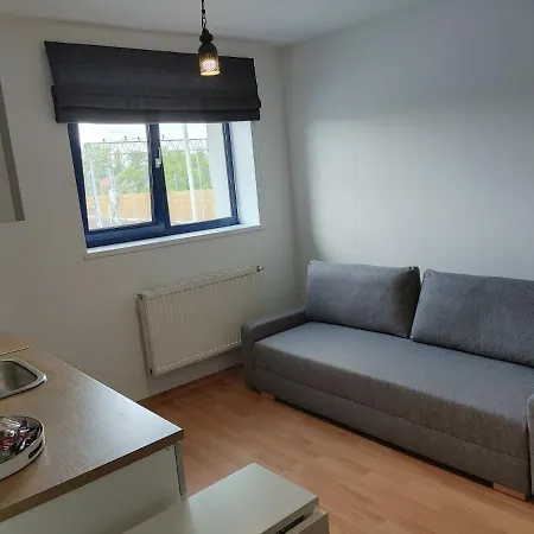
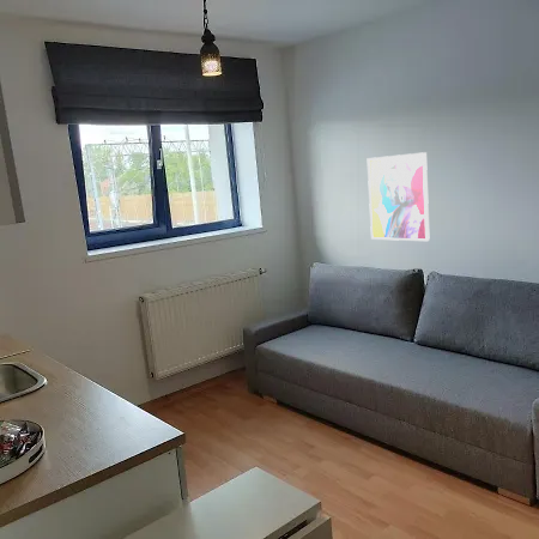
+ wall art (396, 198)
